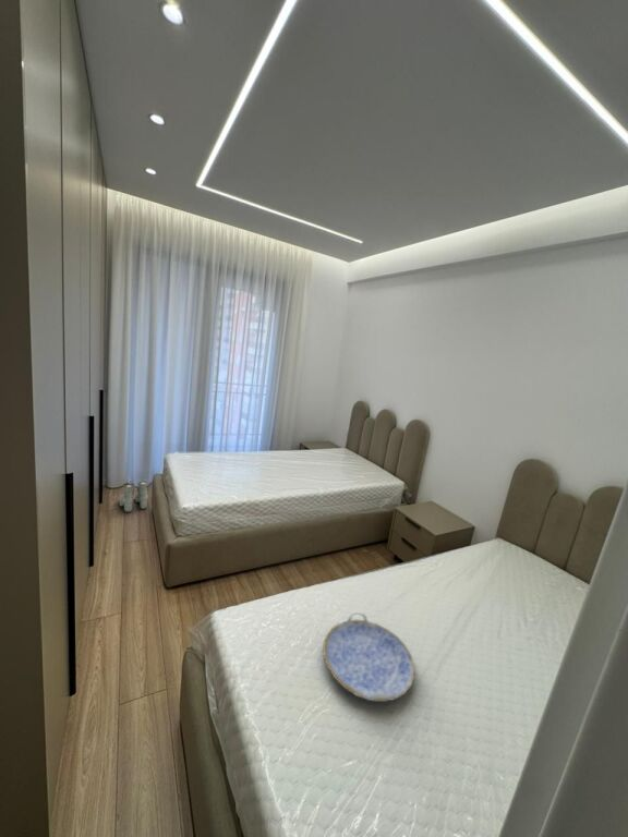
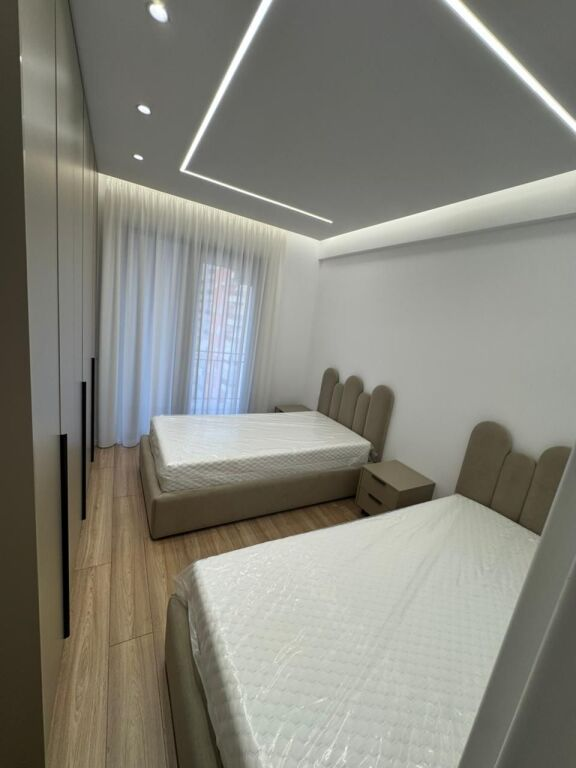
- serving tray (367, 656)
- boots (133, 493)
